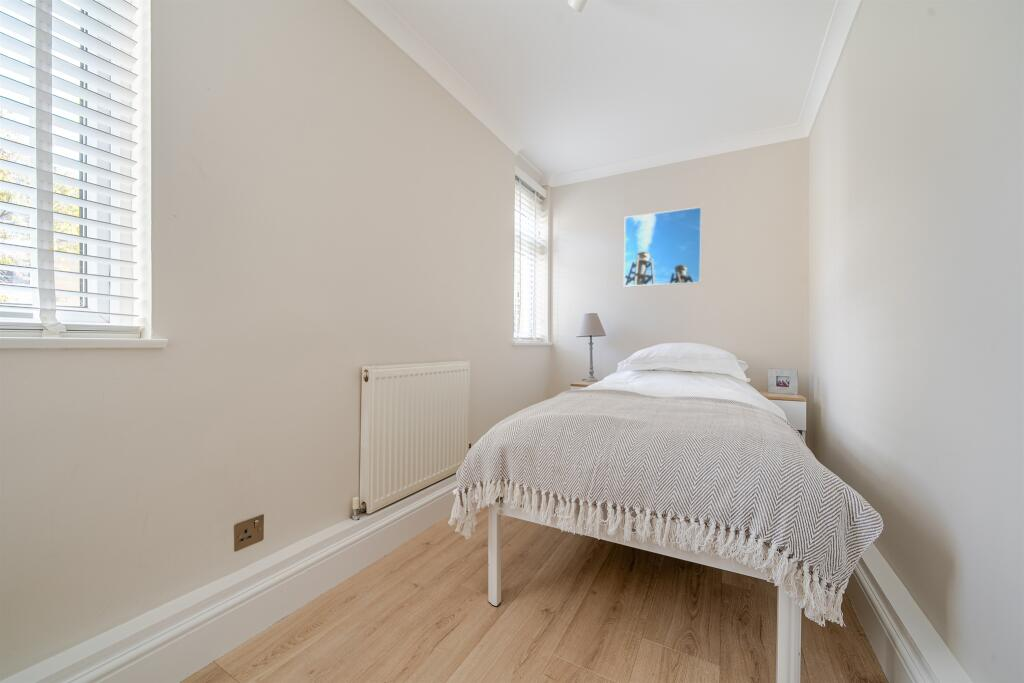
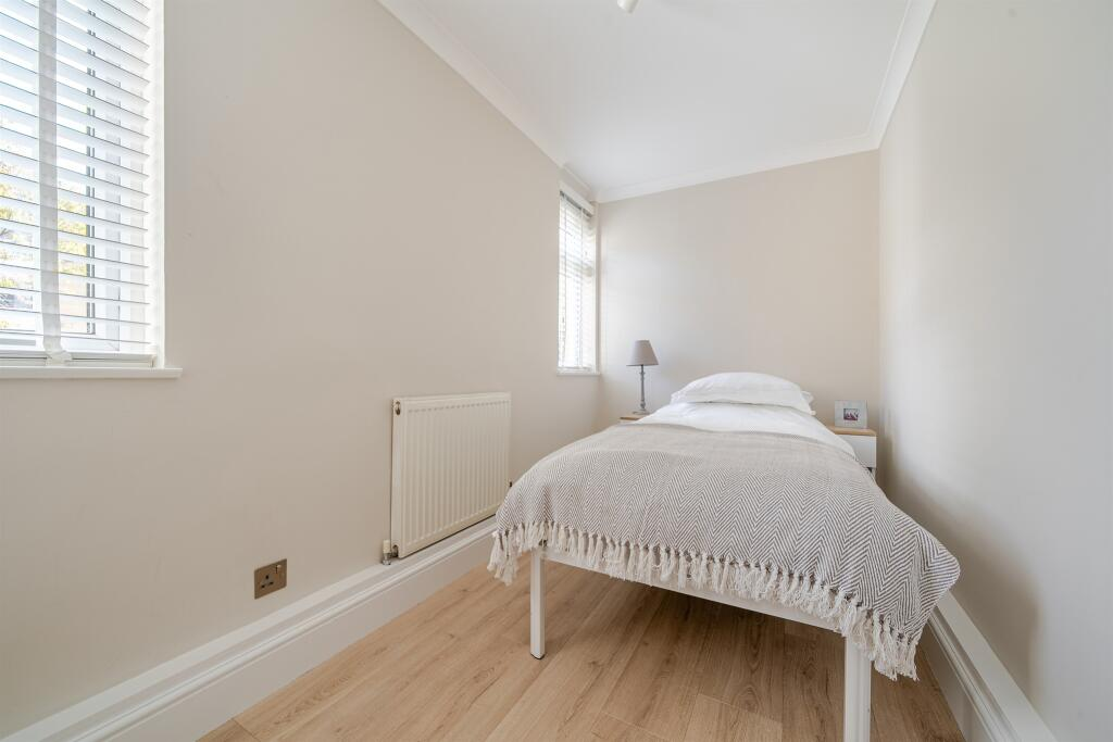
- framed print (661, 248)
